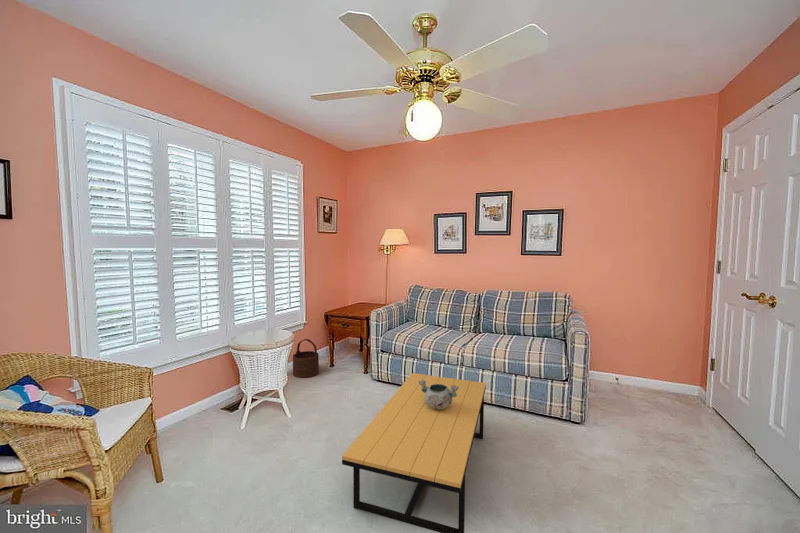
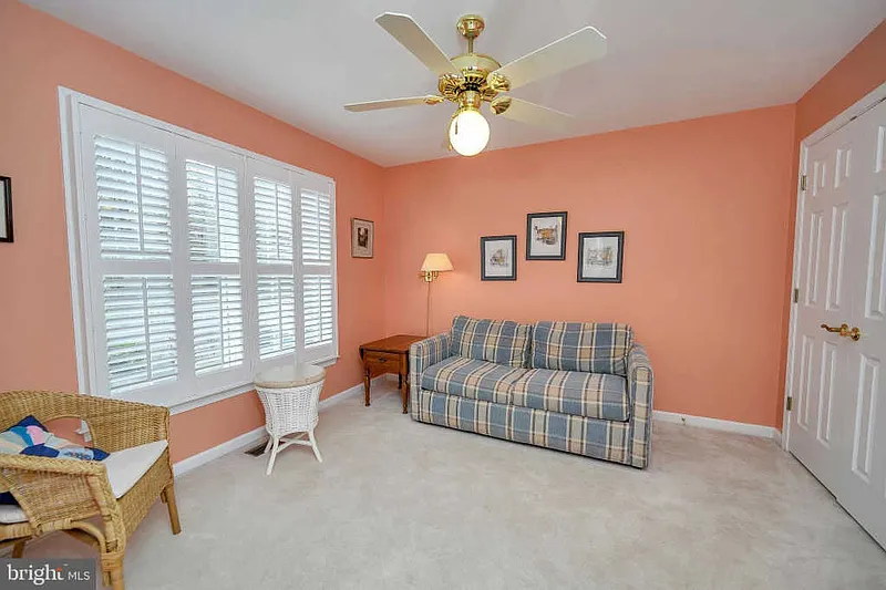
- coffee table (428, 439)
- wooden bucket (305, 356)
- decorative bowl (437, 394)
